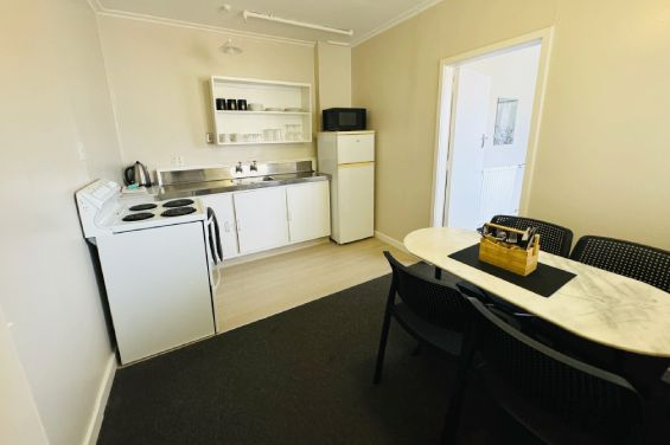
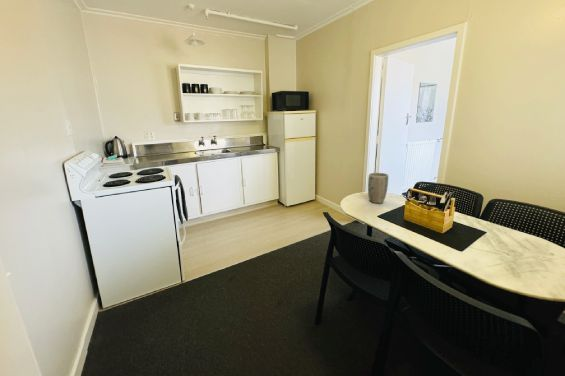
+ plant pot (377, 188)
